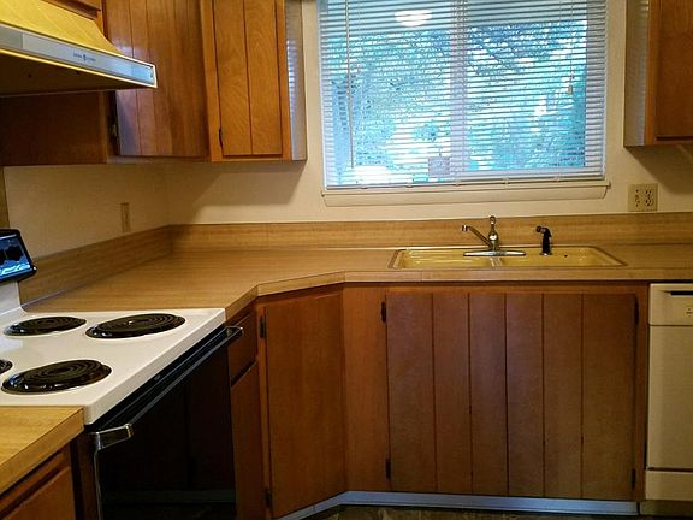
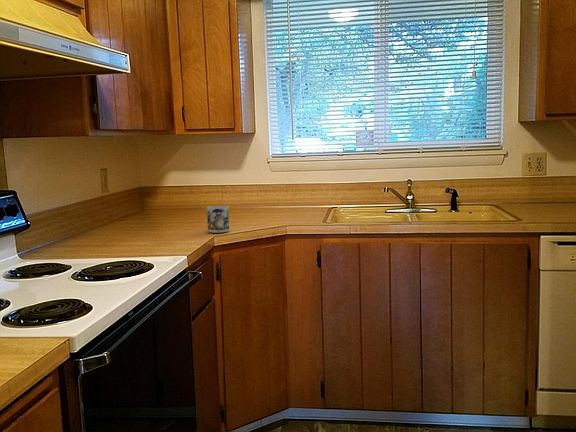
+ mug (217, 218)
